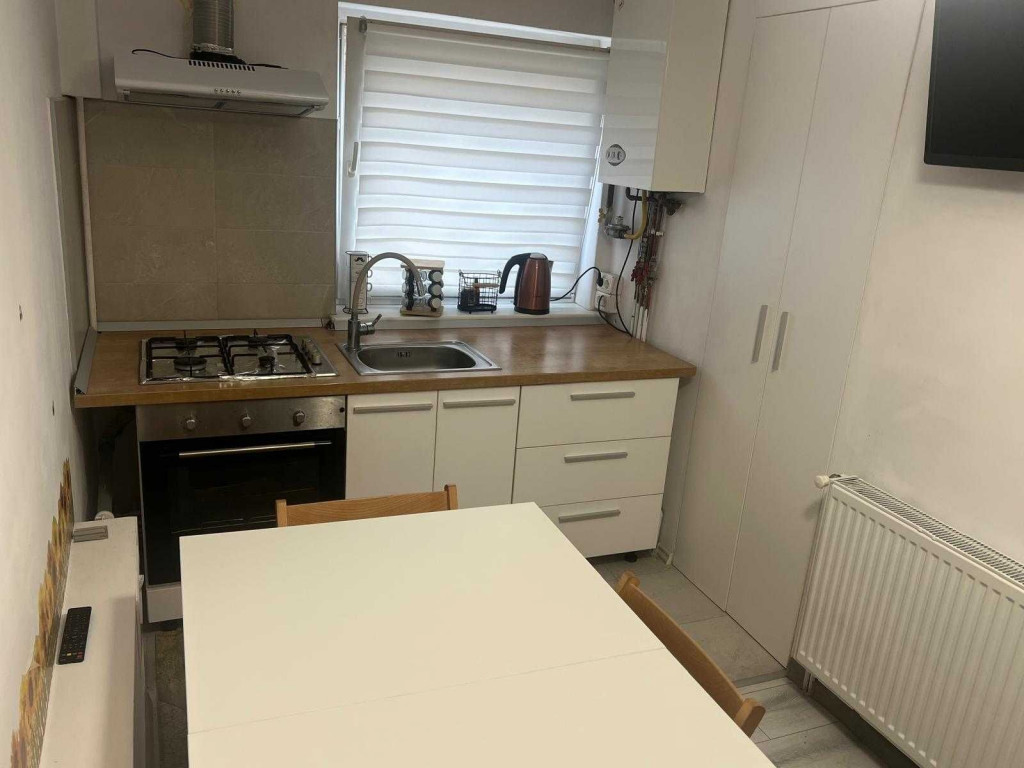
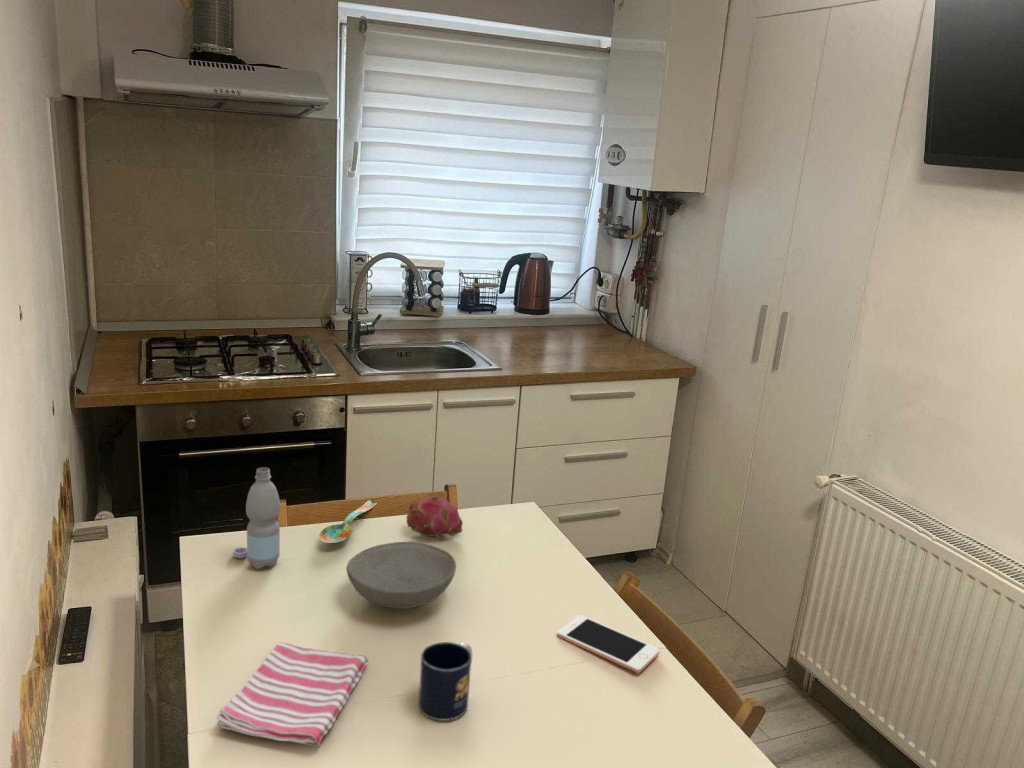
+ fruit (434, 515)
+ cell phone (607, 642)
+ water bottle (255, 514)
+ dish towel (297, 687)
+ spoon (351, 520)
+ bowl (401, 581)
+ mug (451, 674)
